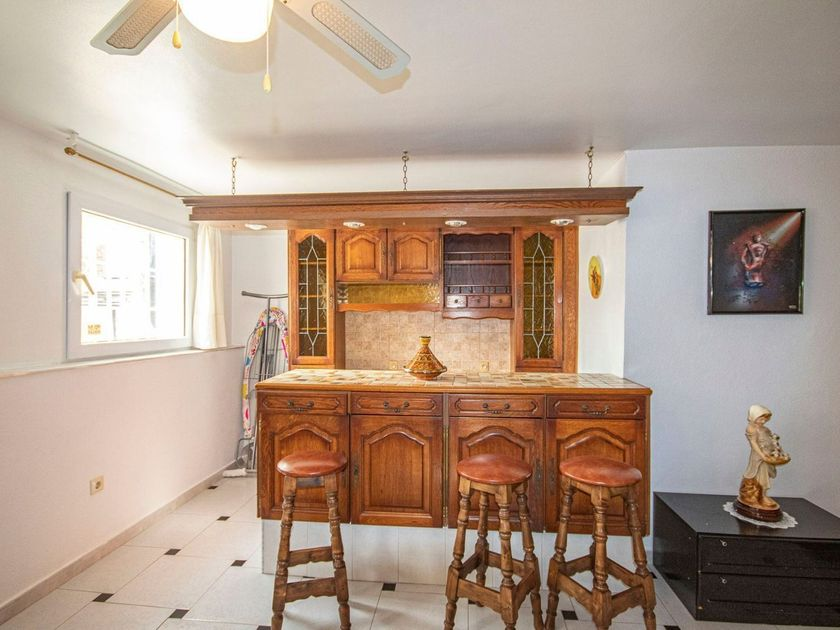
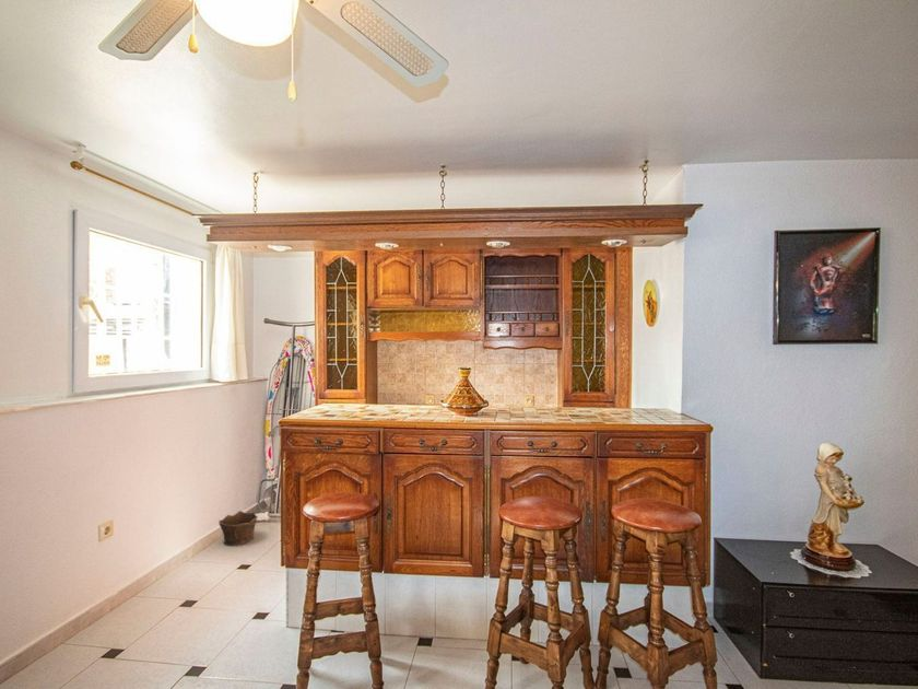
+ clay pot (238, 524)
